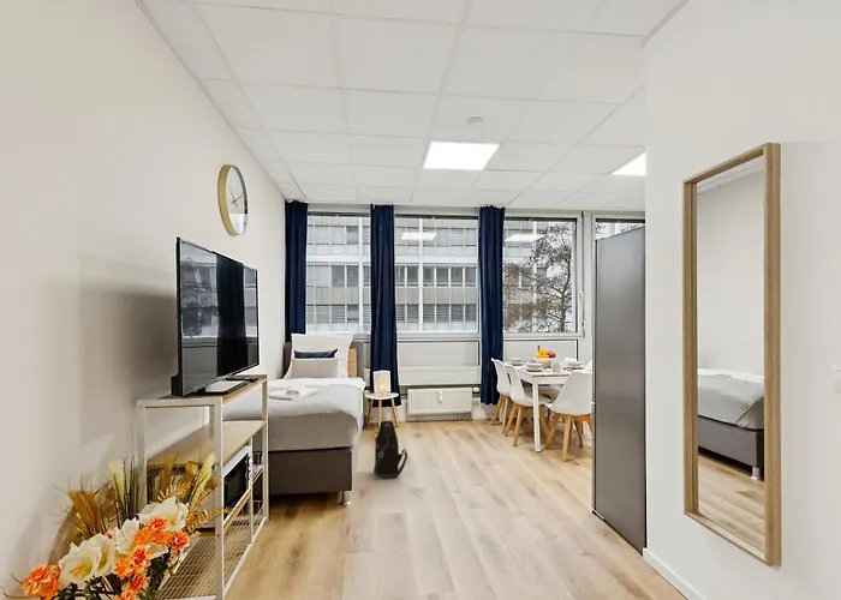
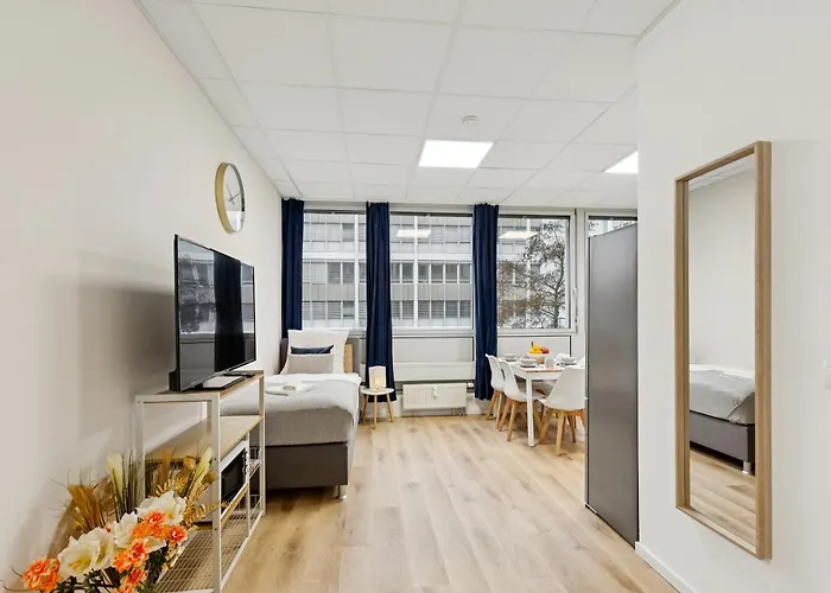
- shoulder bag (389, 446)
